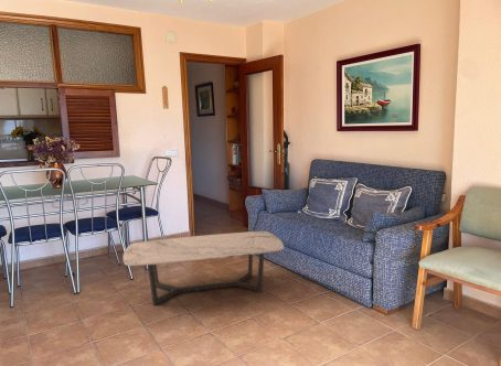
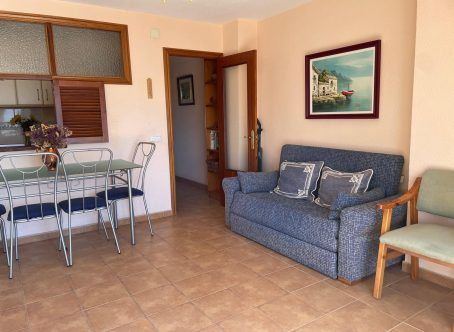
- coffee table (205, 259)
